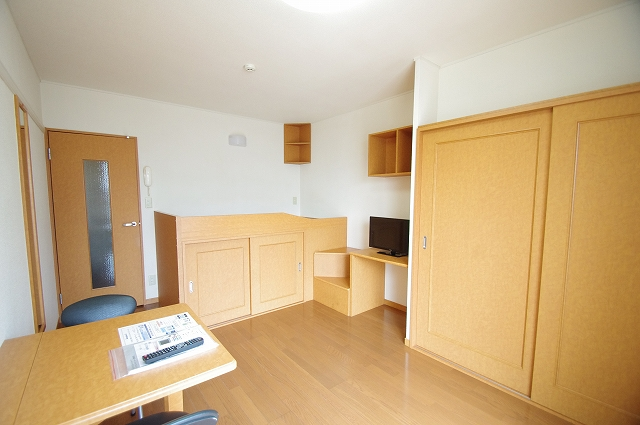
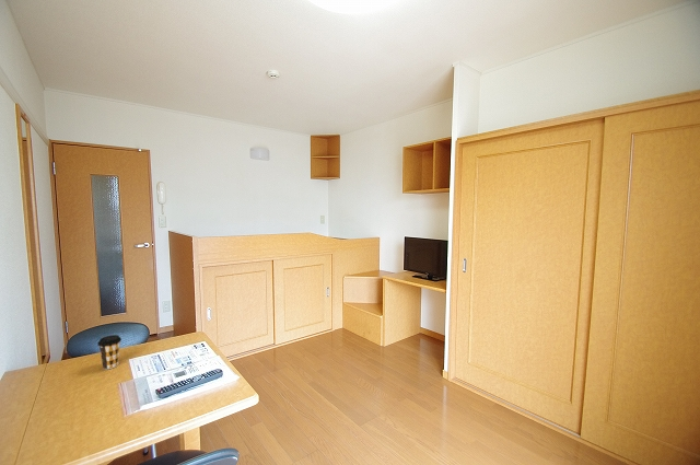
+ coffee cup (109, 351)
